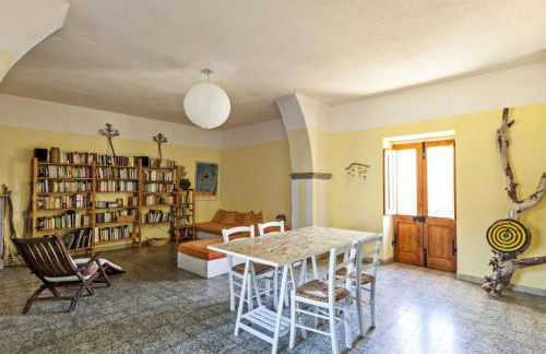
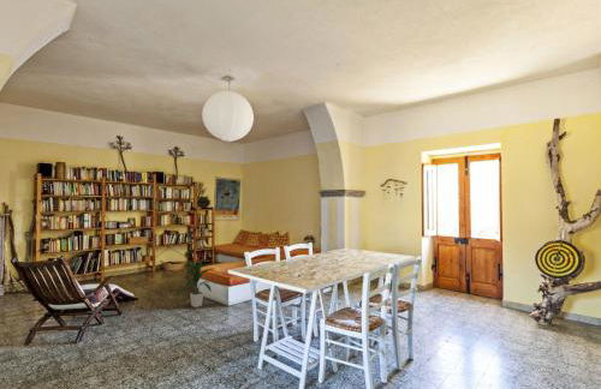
+ indoor plant (195, 281)
